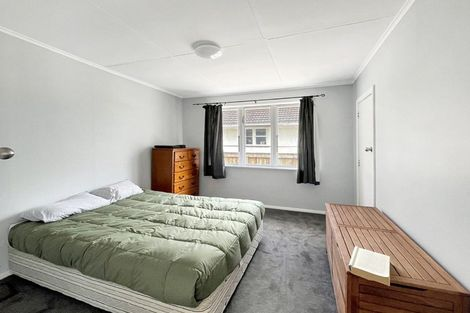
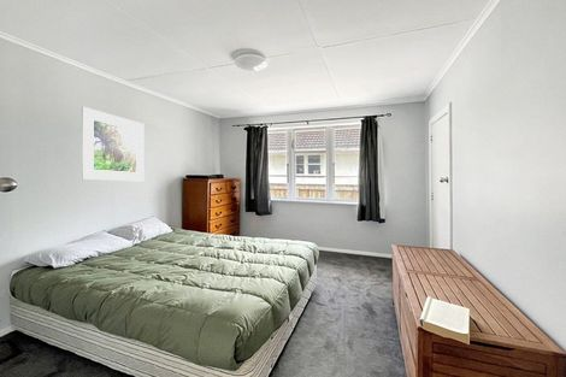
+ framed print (116, 148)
